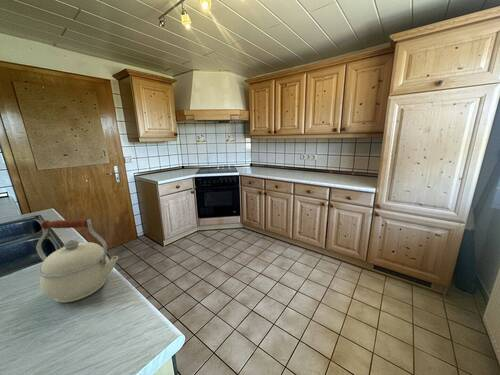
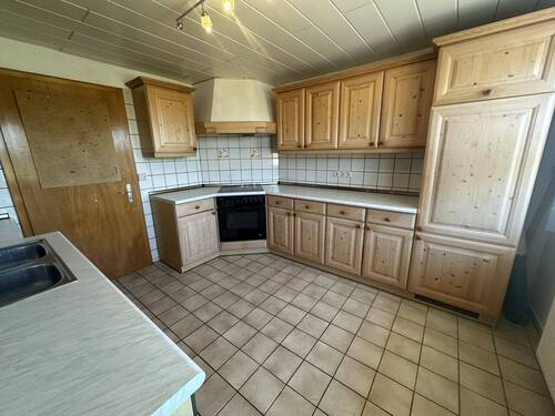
- kettle (78, 255)
